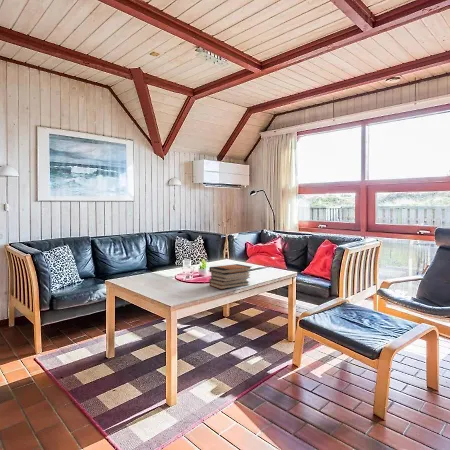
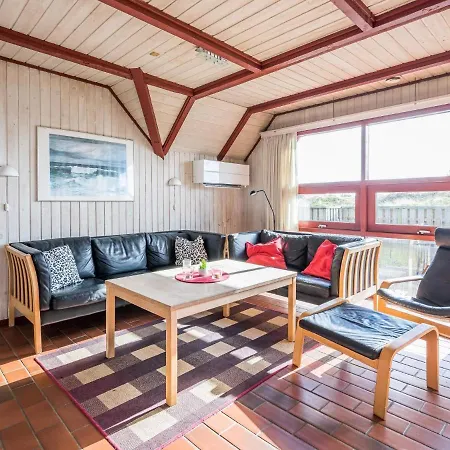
- book stack (230, 276)
